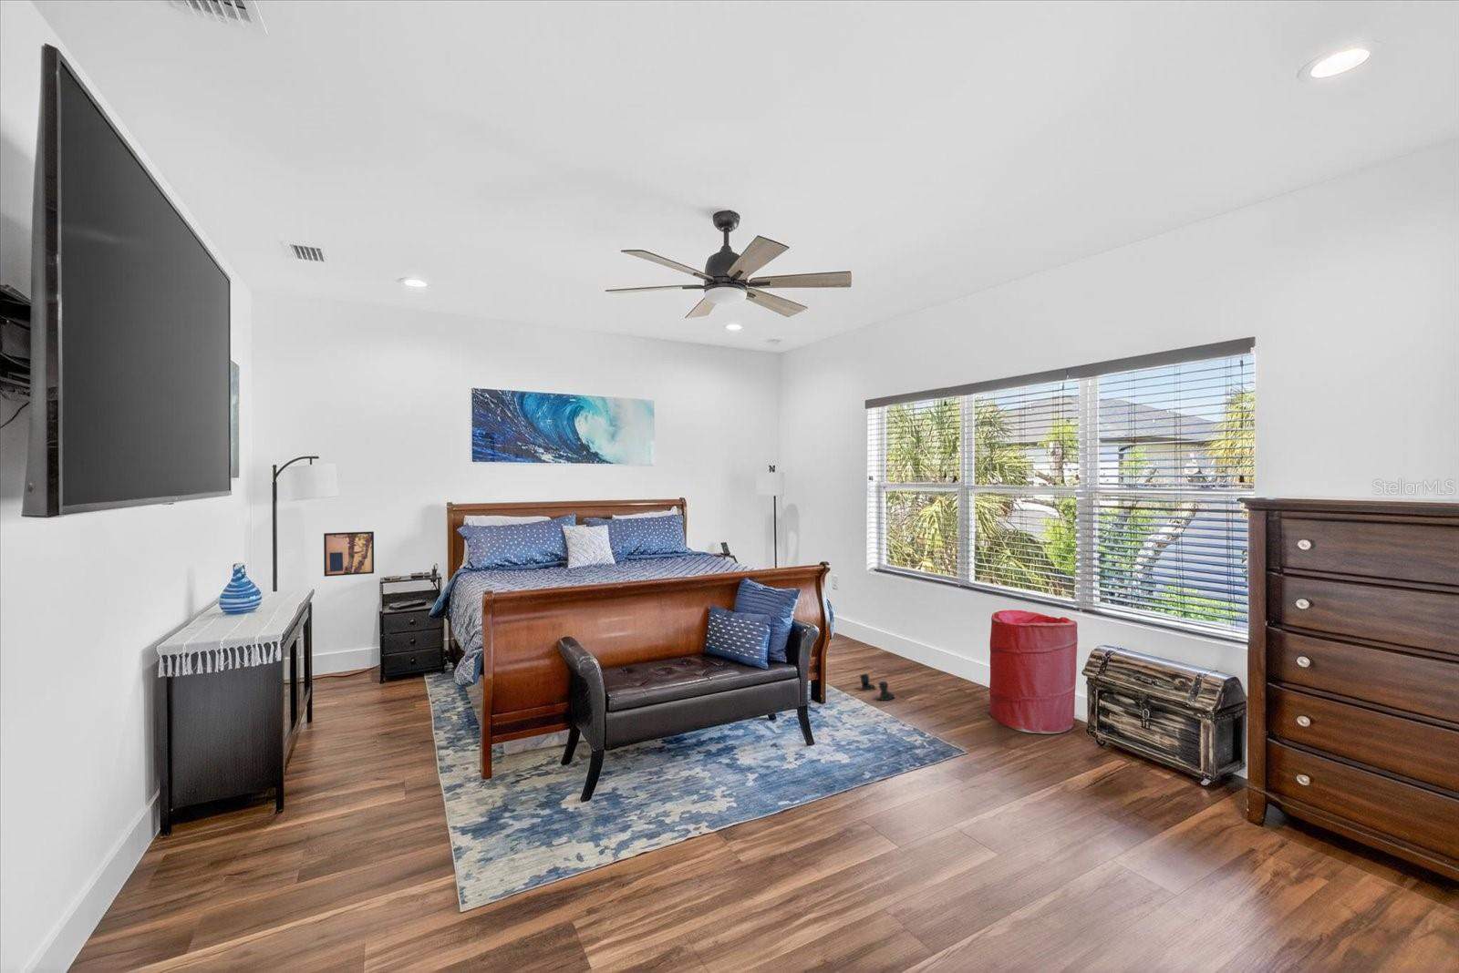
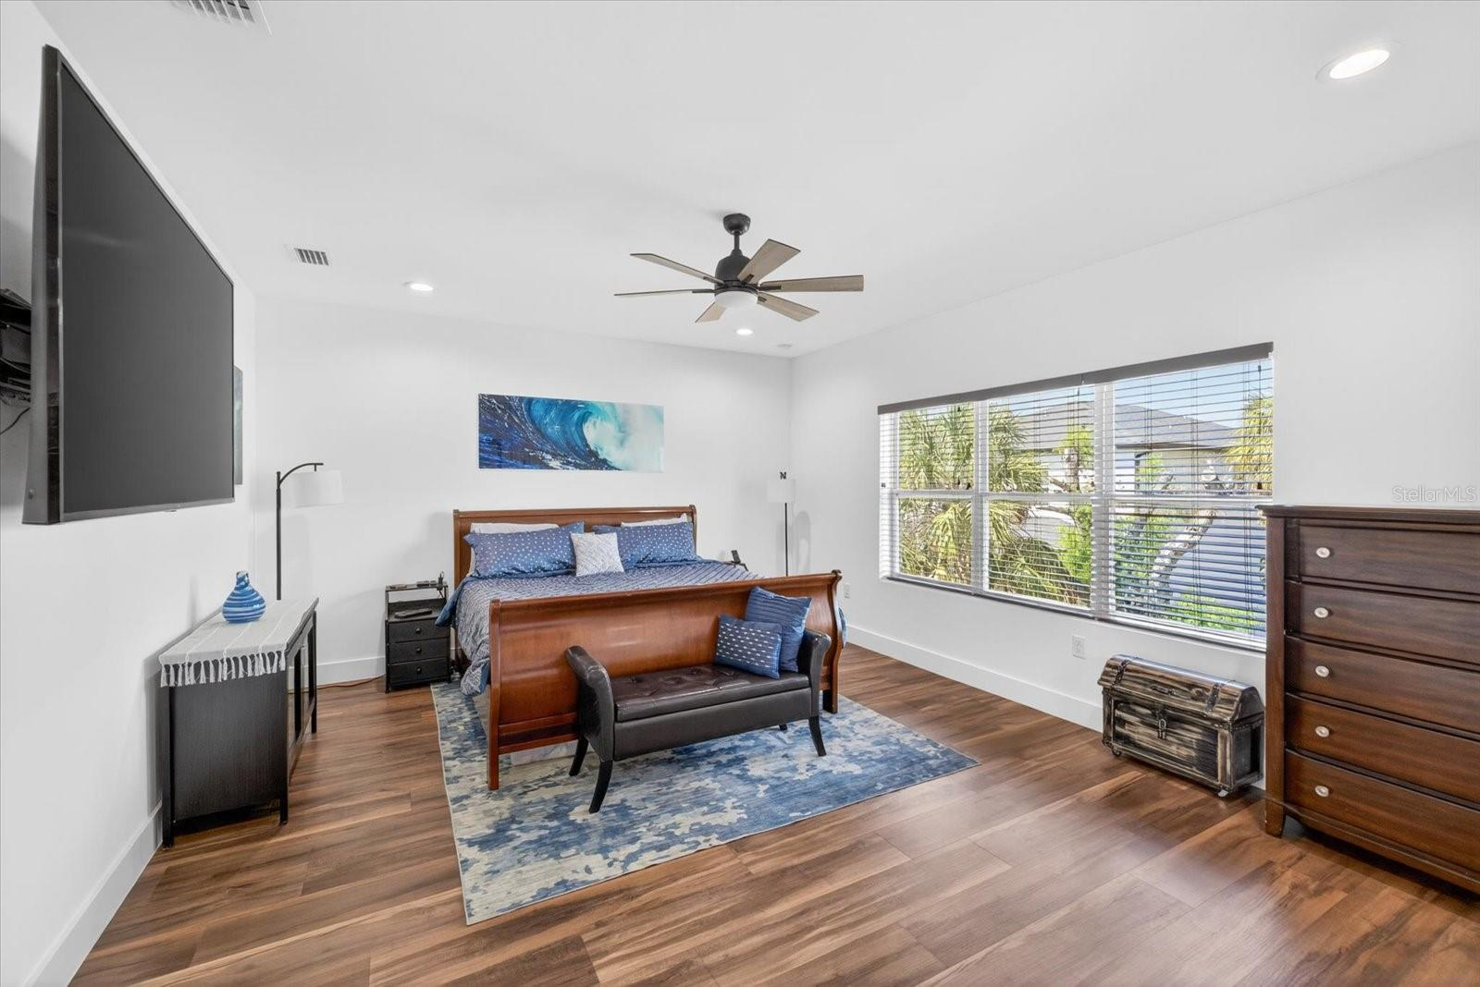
- boots (875, 686)
- wall art (349, 553)
- laundry hamper (1032, 666)
